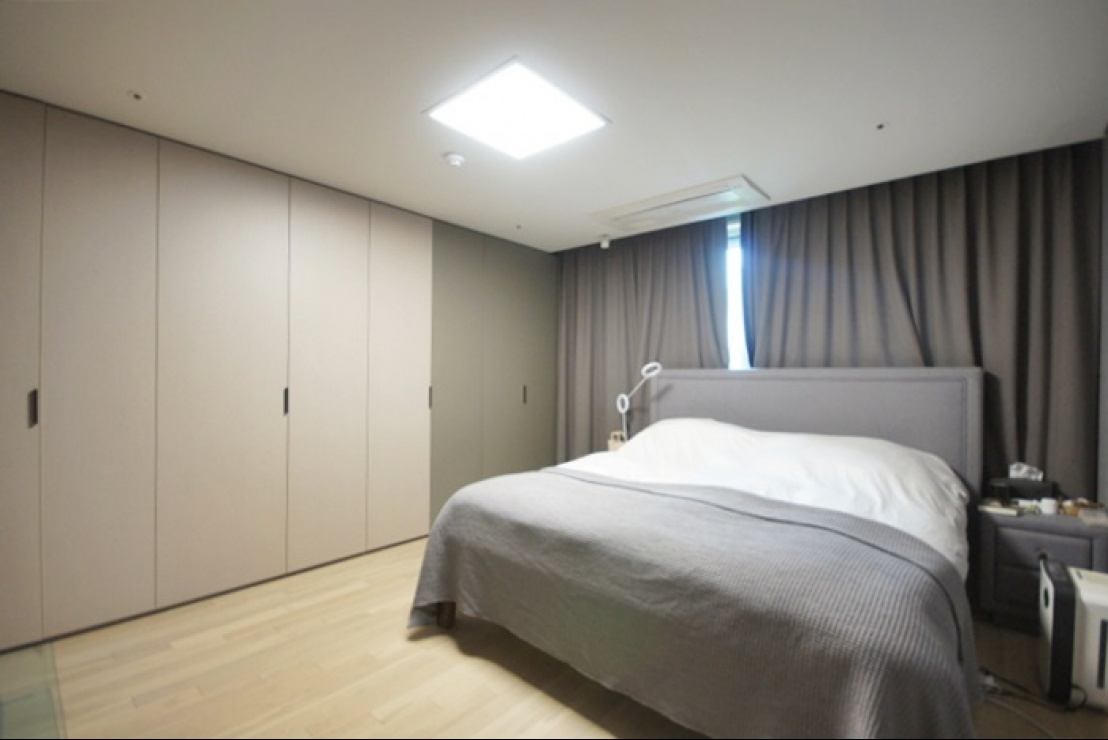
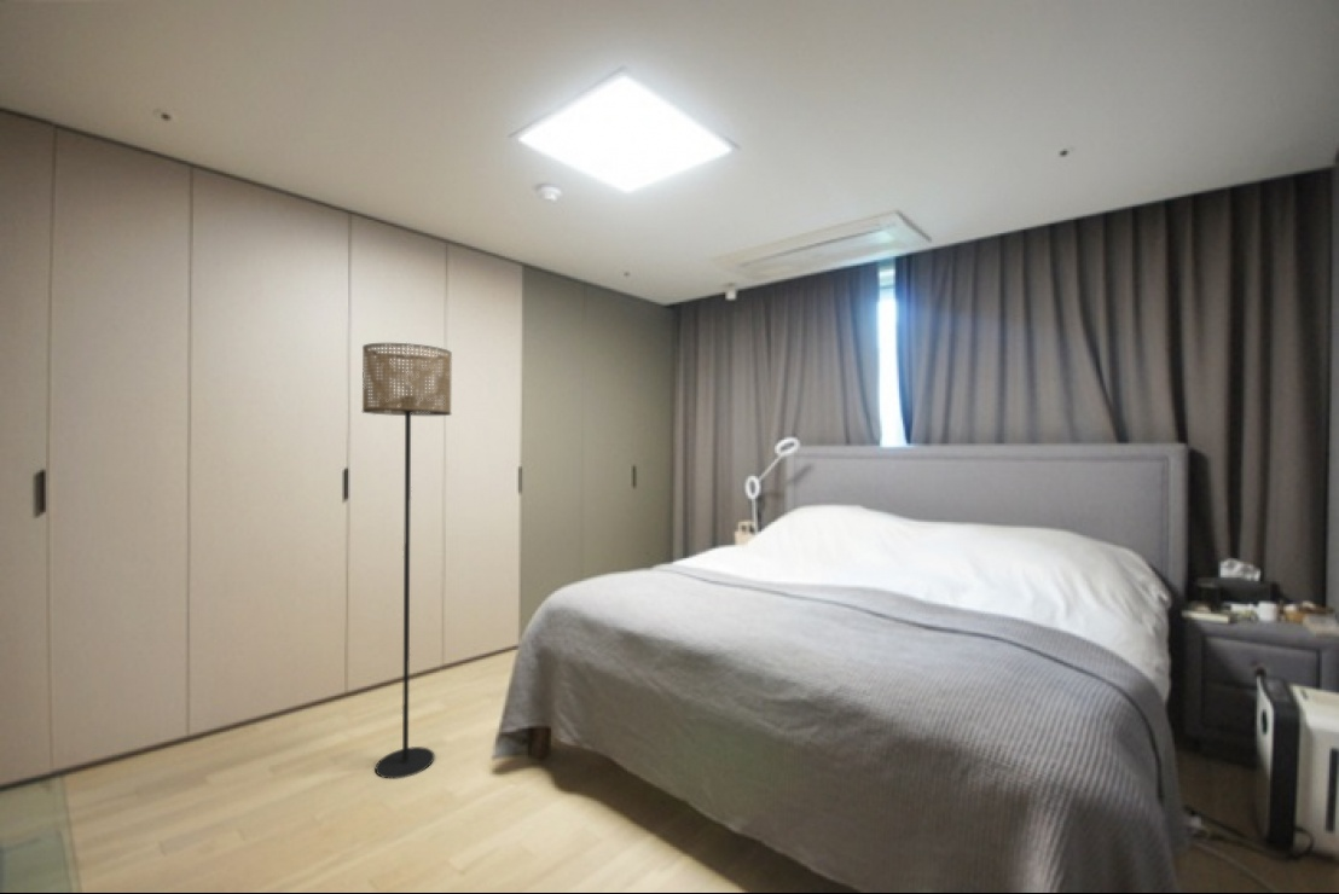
+ floor lamp (406, 556)
